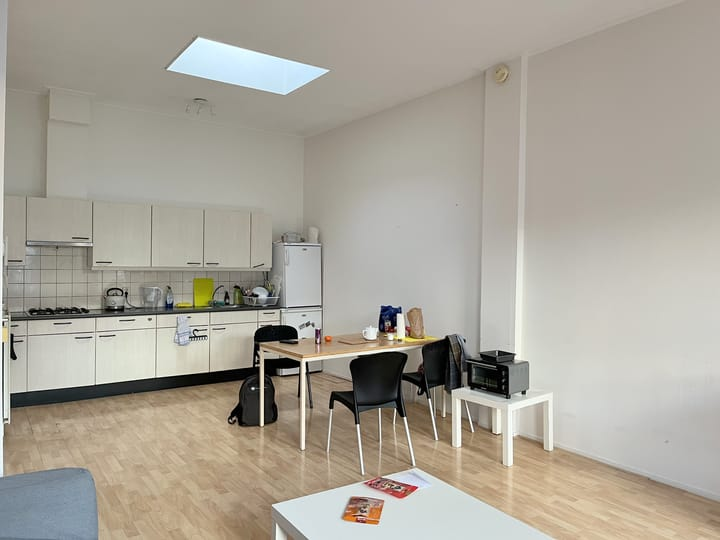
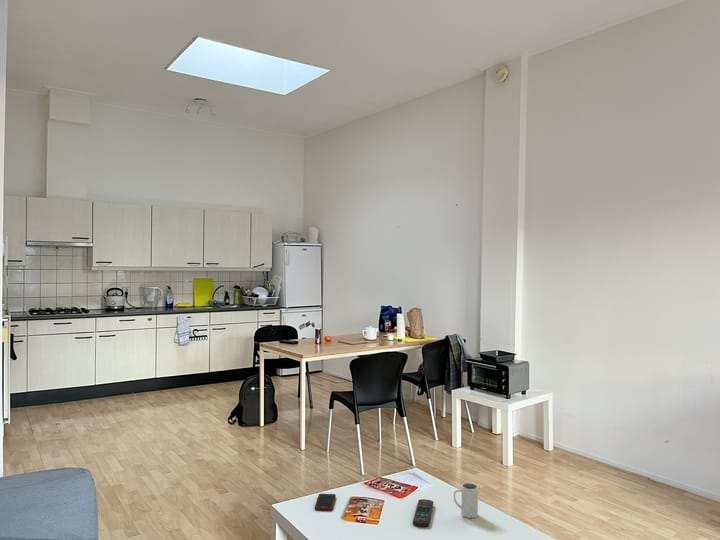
+ remote control (423, 512)
+ cell phone (325, 501)
+ mug (465, 500)
